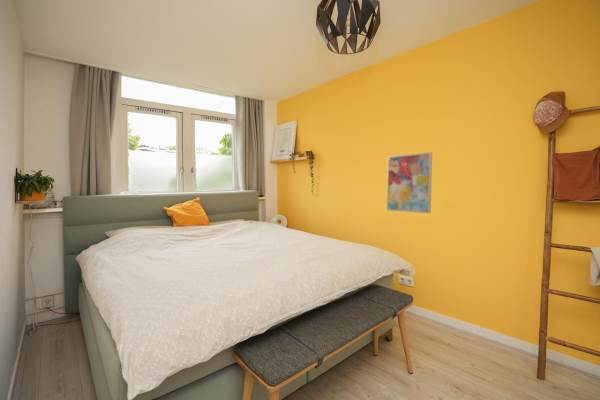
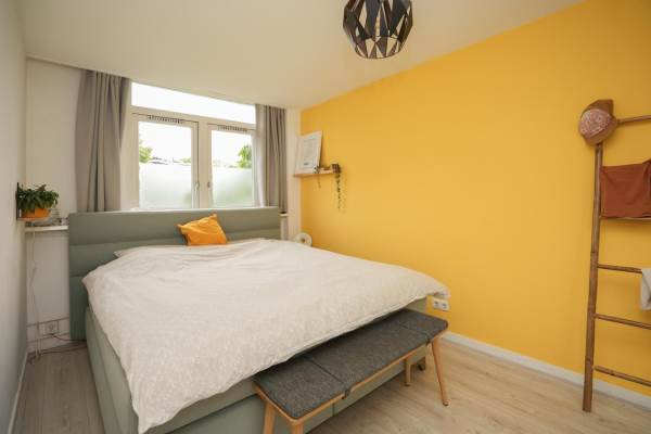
- wall art (408, 183)
